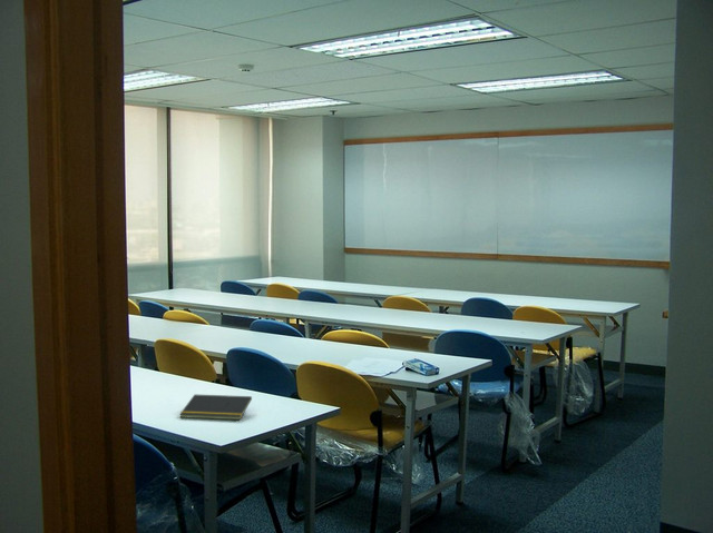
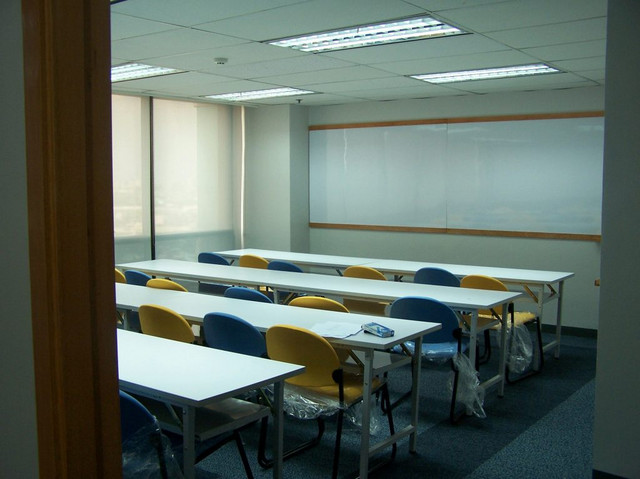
- notepad (216, 406)
